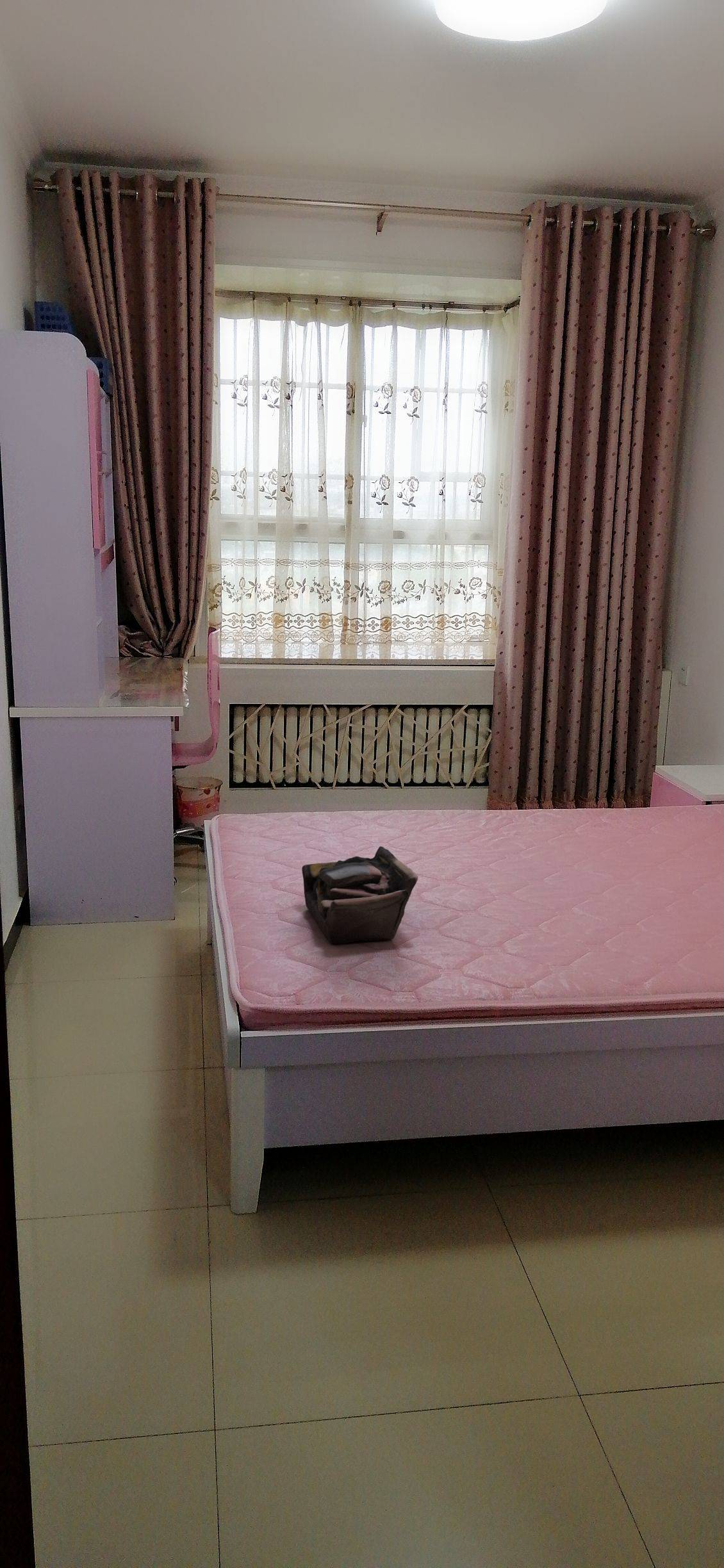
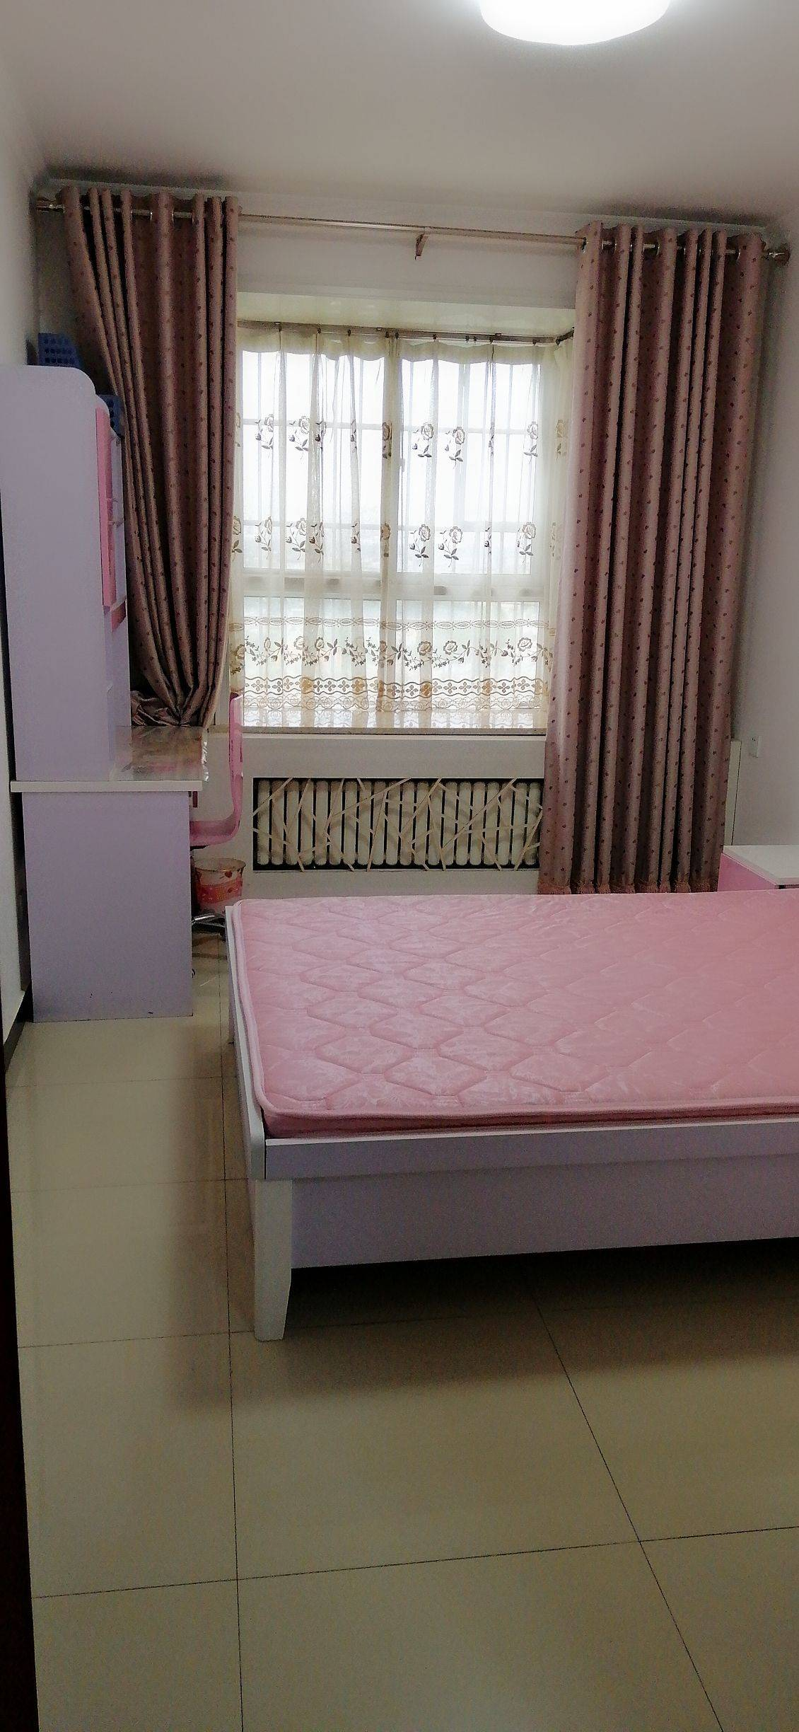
- tote bag (351, 892)
